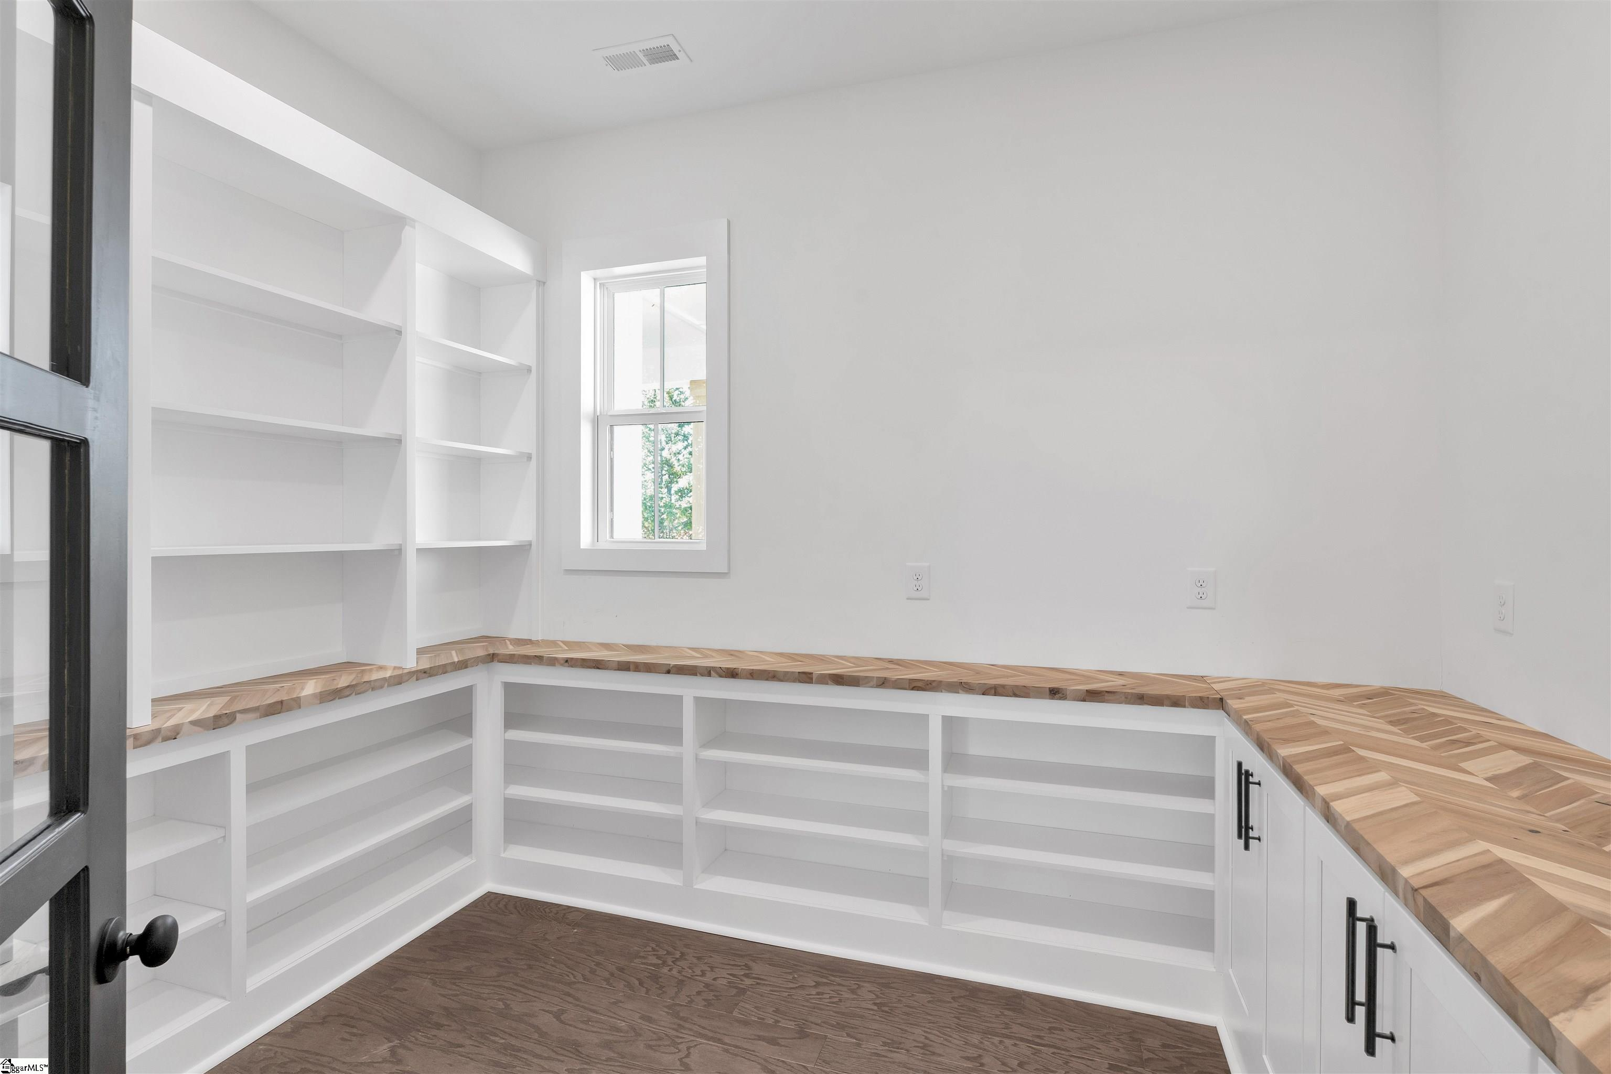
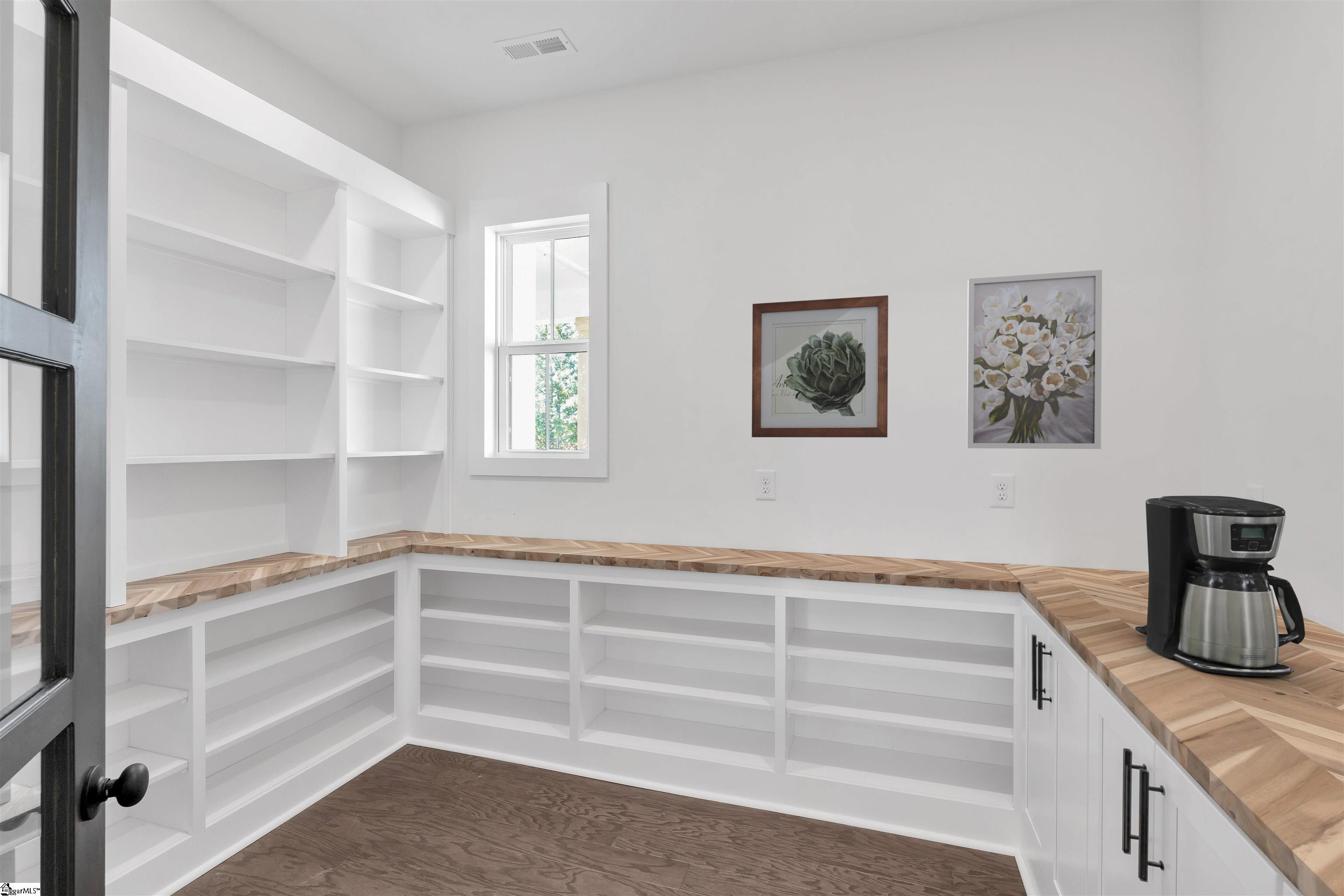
+ coffee maker (1217, 576)
+ wall art (1032, 362)
+ wall art (818, 369)
